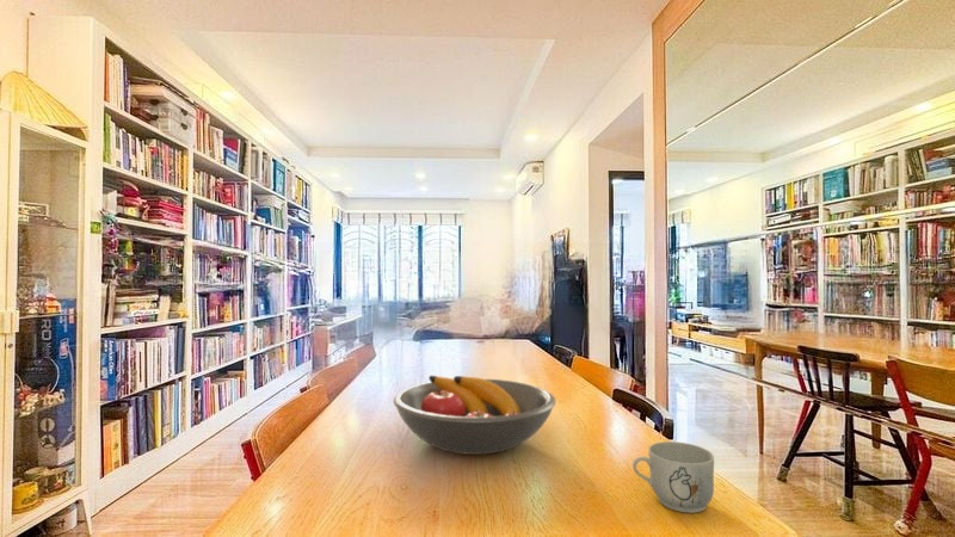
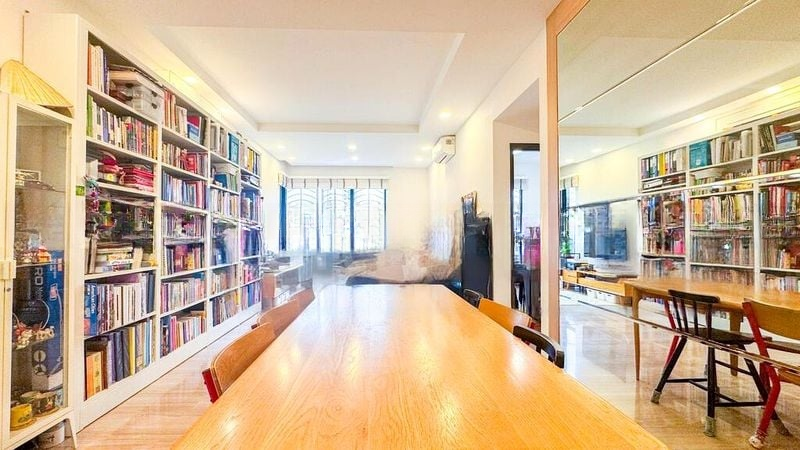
- mug (672, 476)
- fruit bowl (474, 412)
